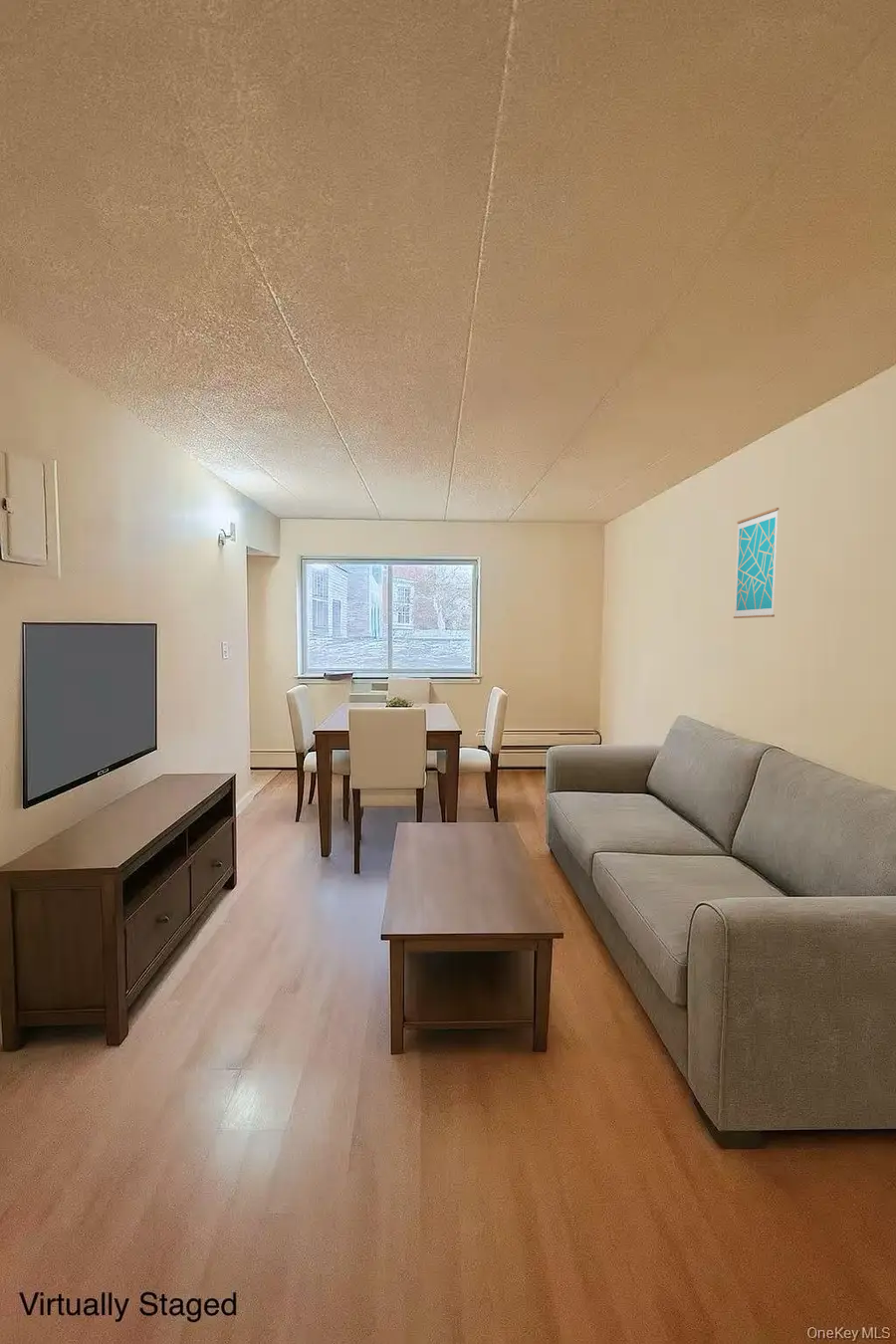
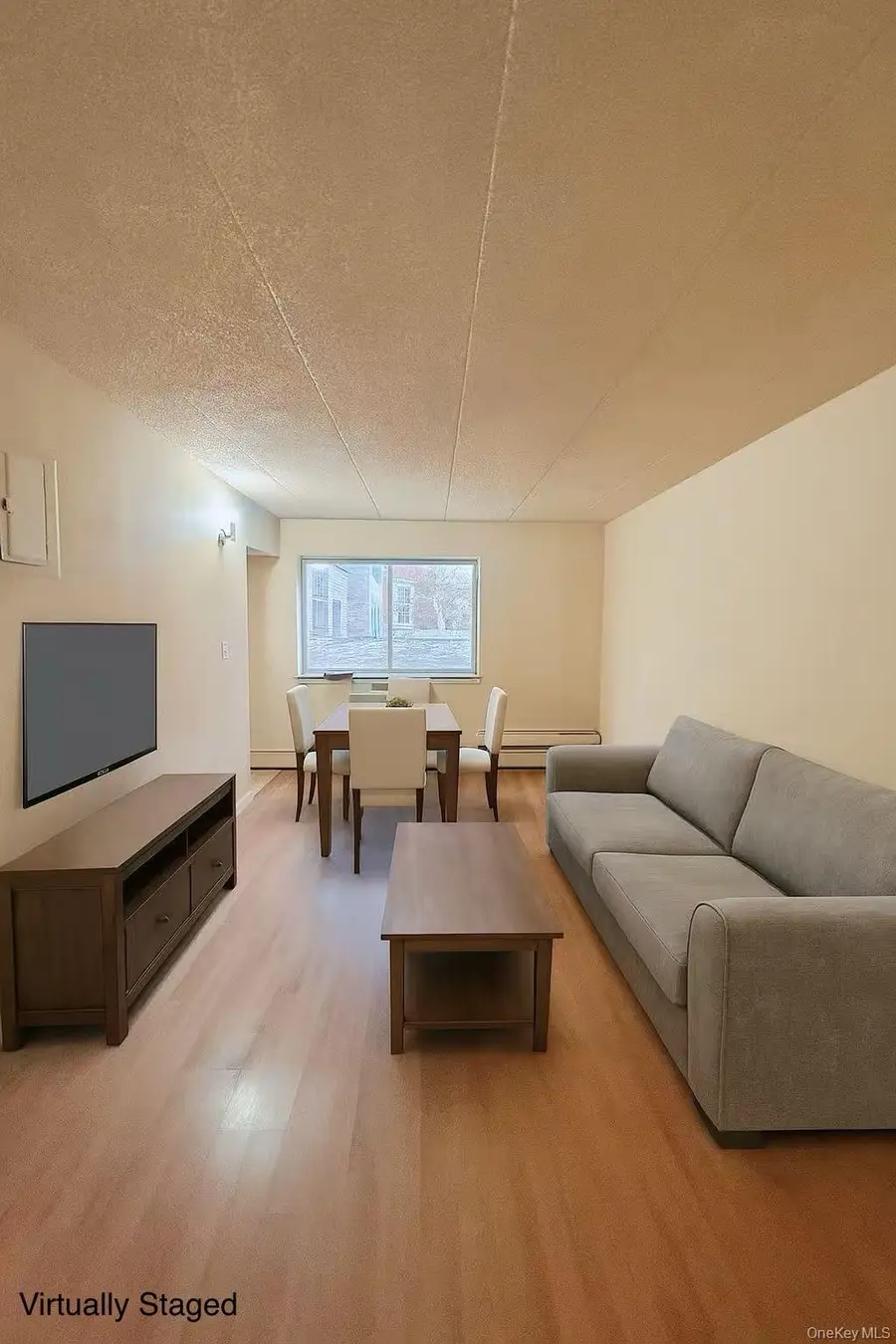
- wall art (755, 566)
